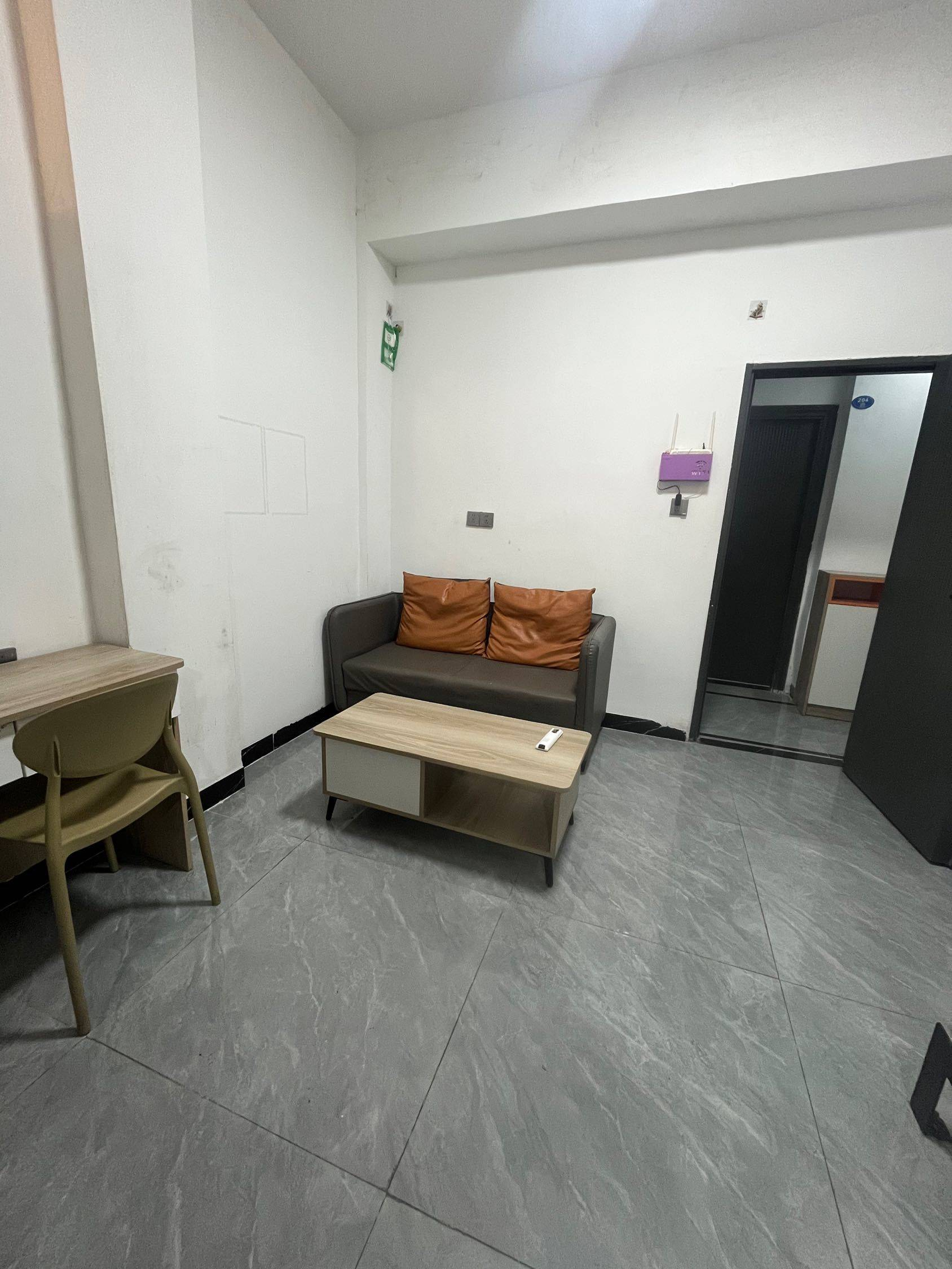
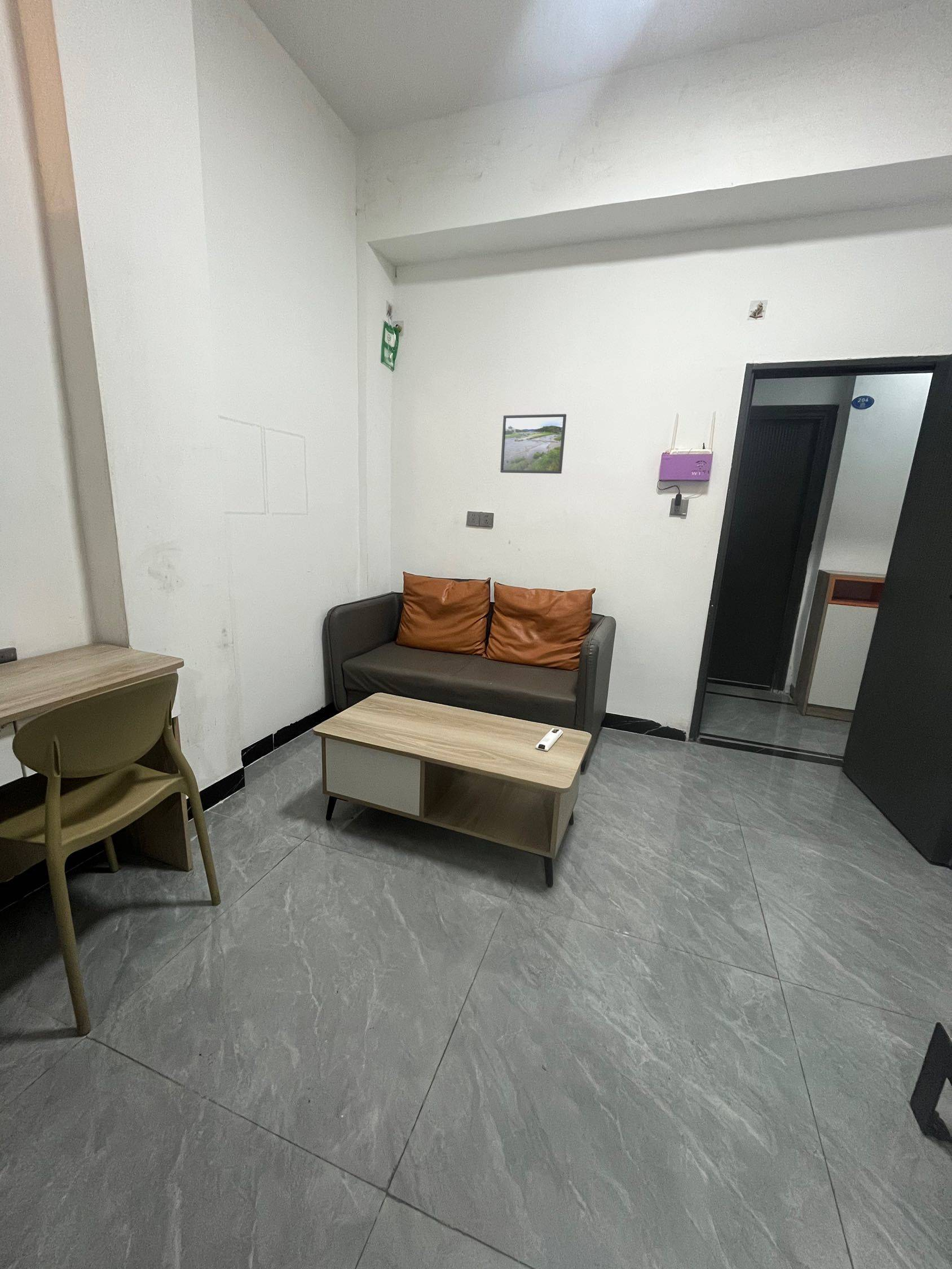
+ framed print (532, 444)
